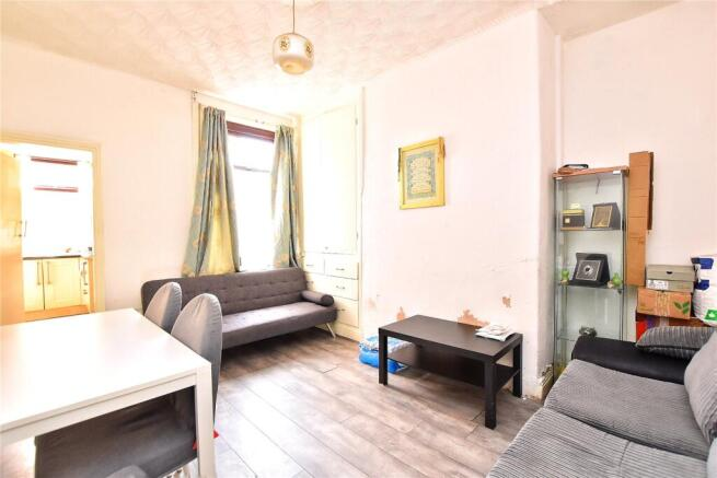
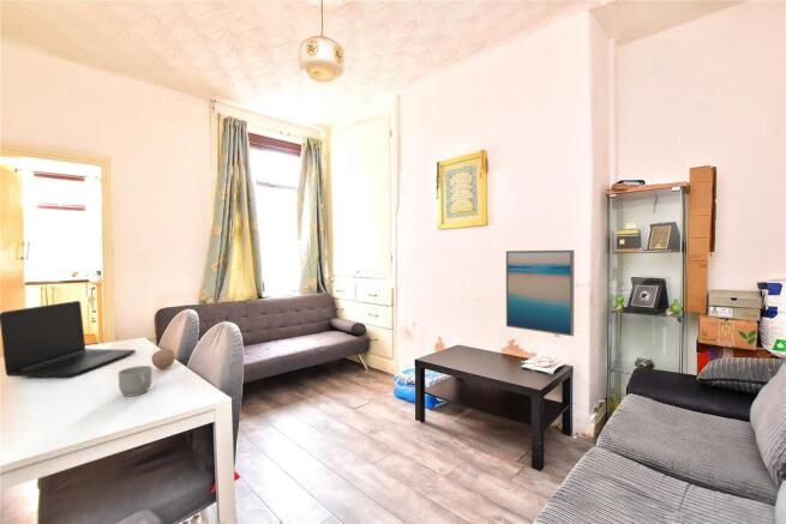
+ wall art (538, 290)
+ laptop (74, 335)
+ apple (163, 359)
+ mug (137, 381)
